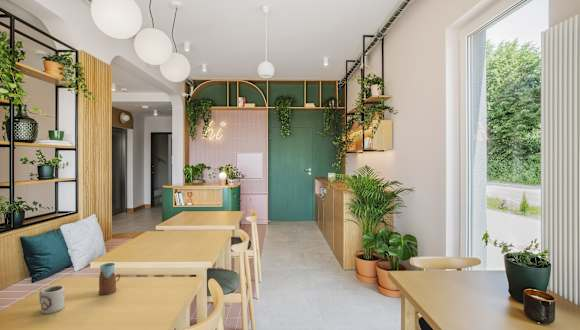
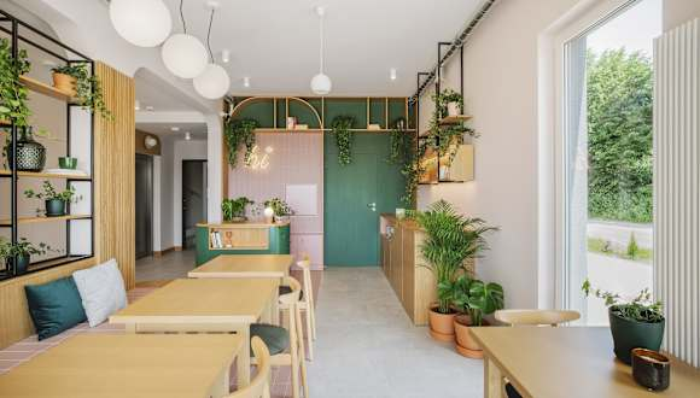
- drinking glass (110, 277)
- cup (50, 298)
